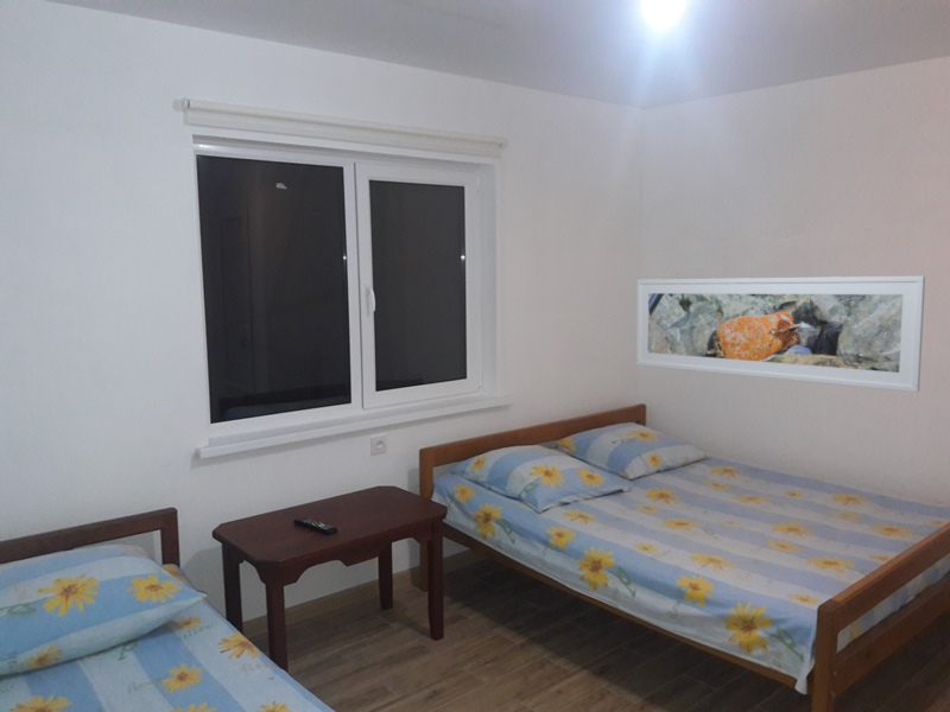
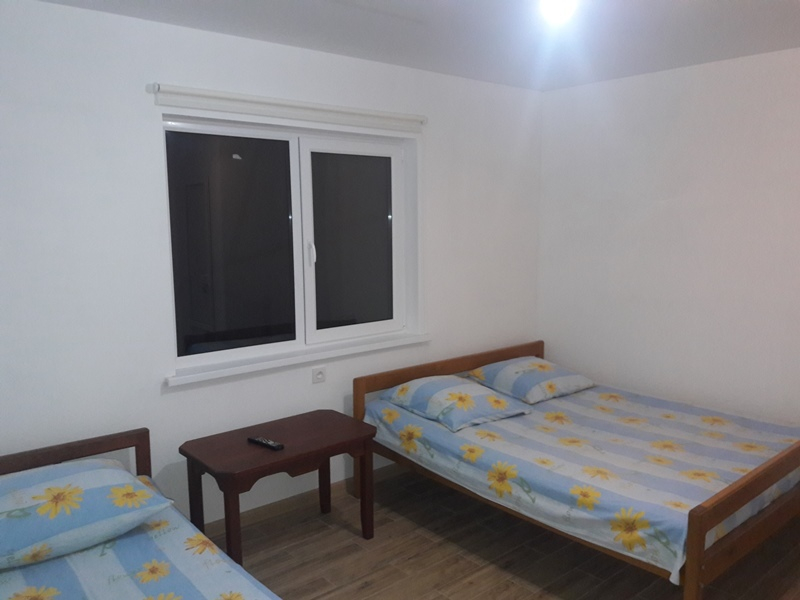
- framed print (758, 328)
